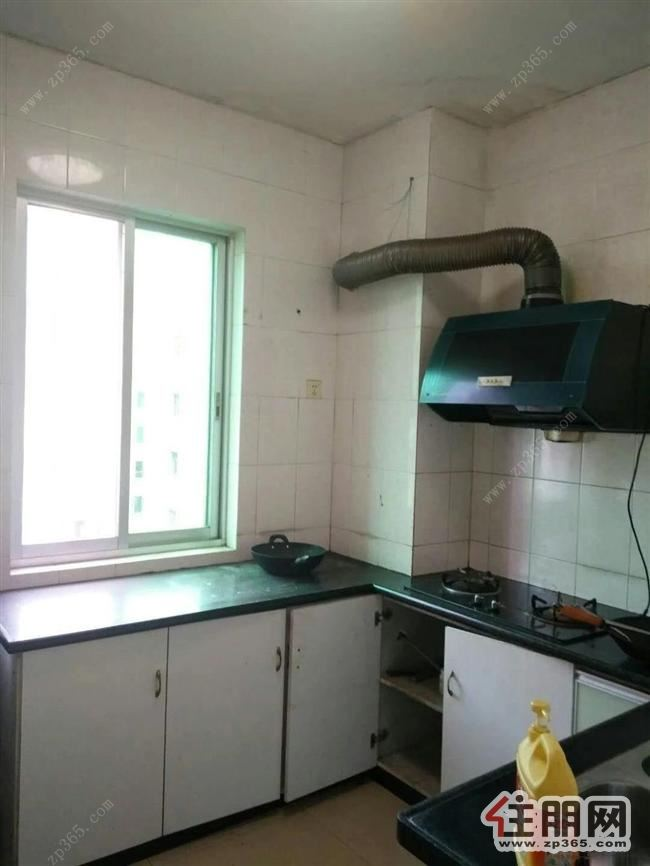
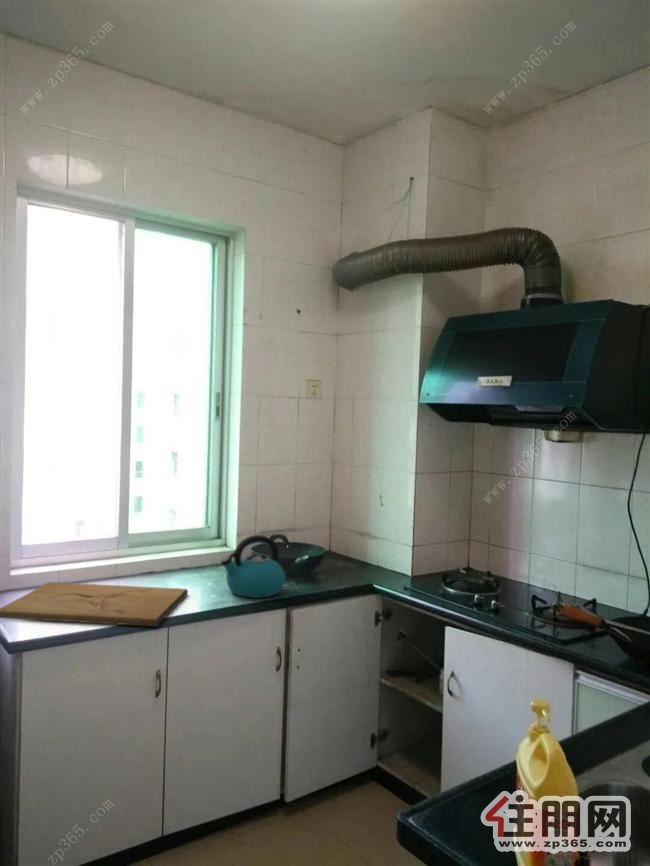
+ kettle (252, 563)
+ cutting board (97, 601)
